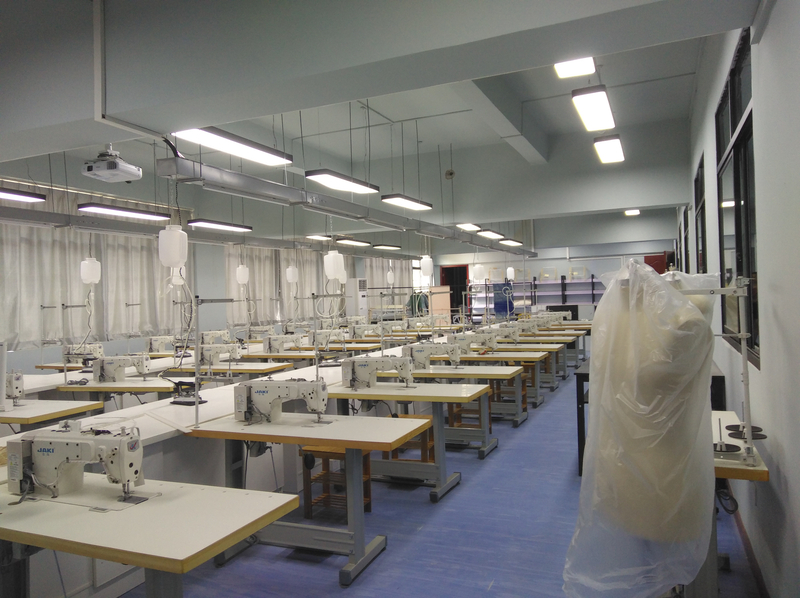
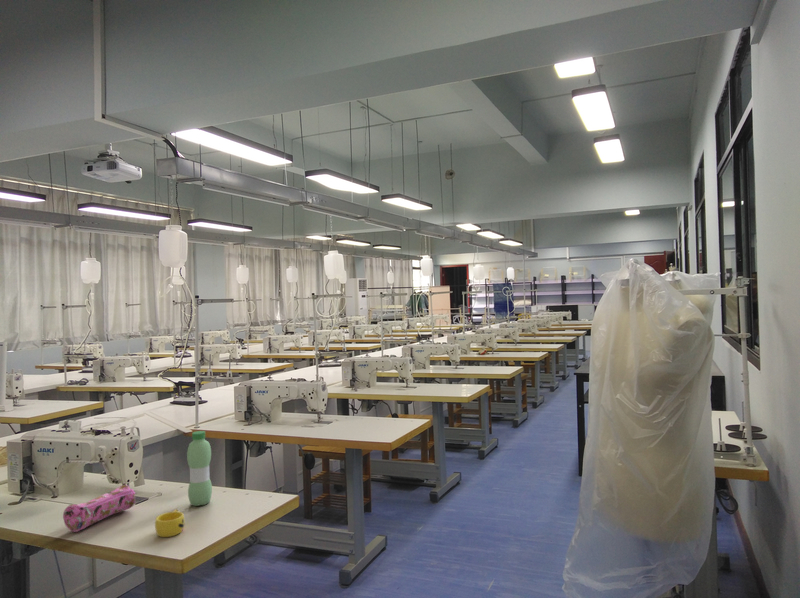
+ cup (171, 522)
+ water bottle (199, 467)
+ pencil case (101, 506)
